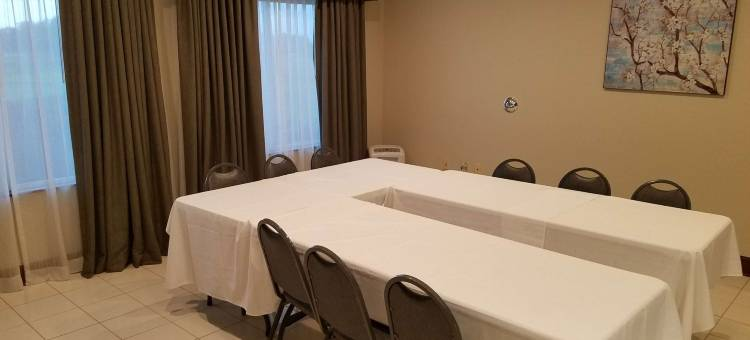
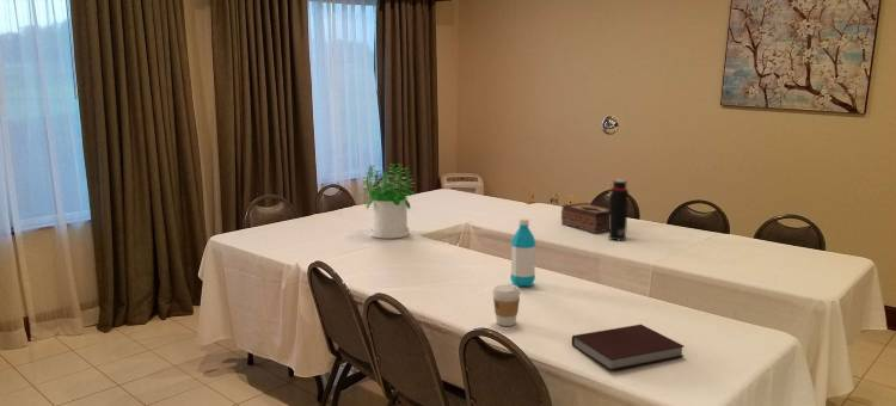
+ water bottle (616, 209)
+ potted plant (388, 199)
+ coffee cup (505, 304)
+ notebook (626, 345)
+ water bottle (523, 252)
+ tissue box (589, 216)
